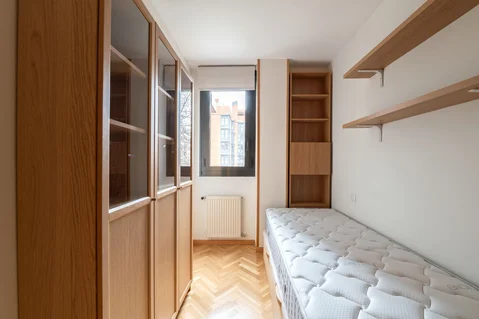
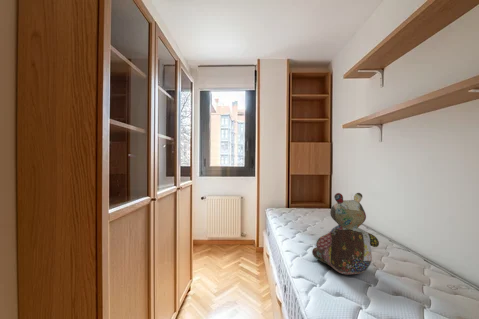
+ stuffed bear (340, 228)
